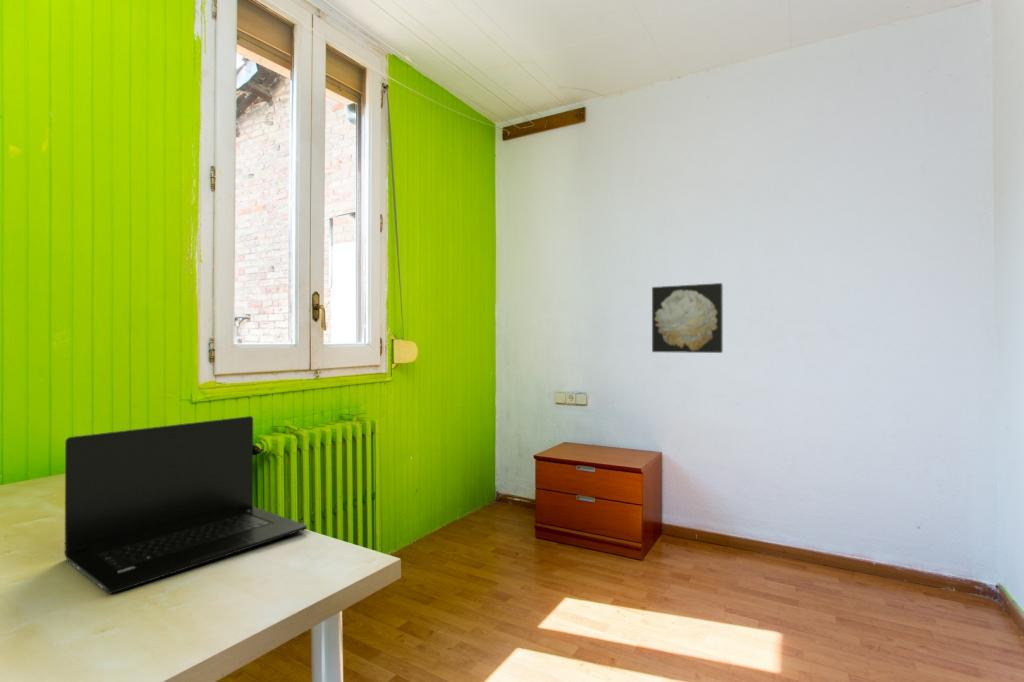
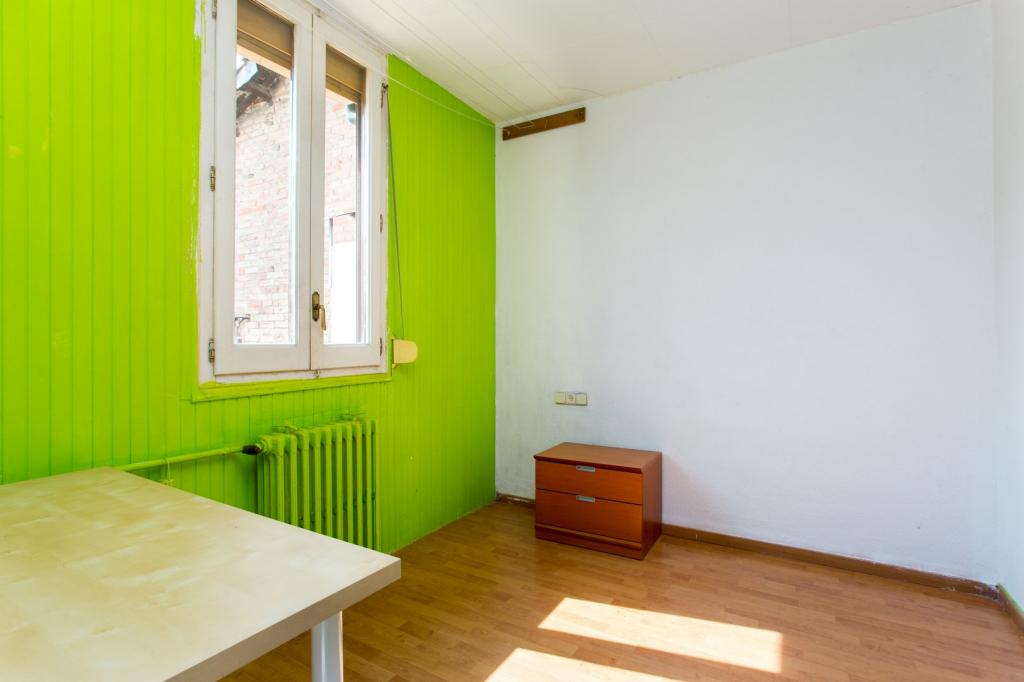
- laptop (195, 487)
- wall art (686, 318)
